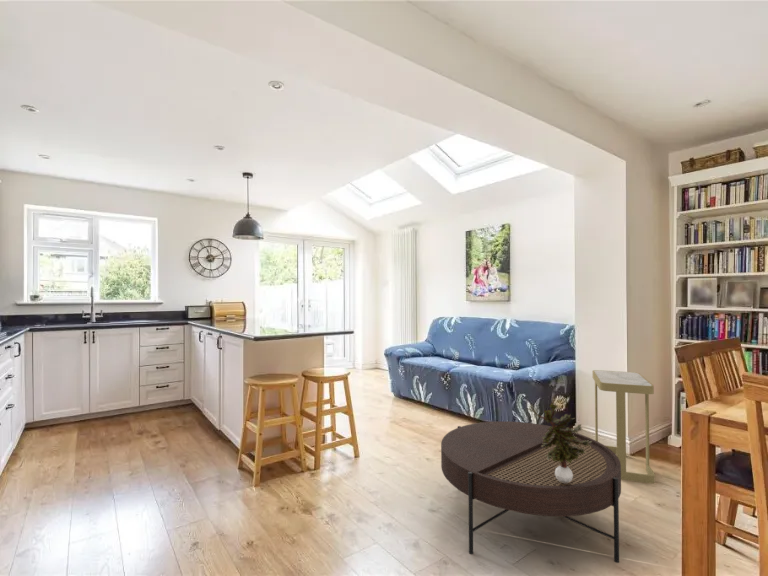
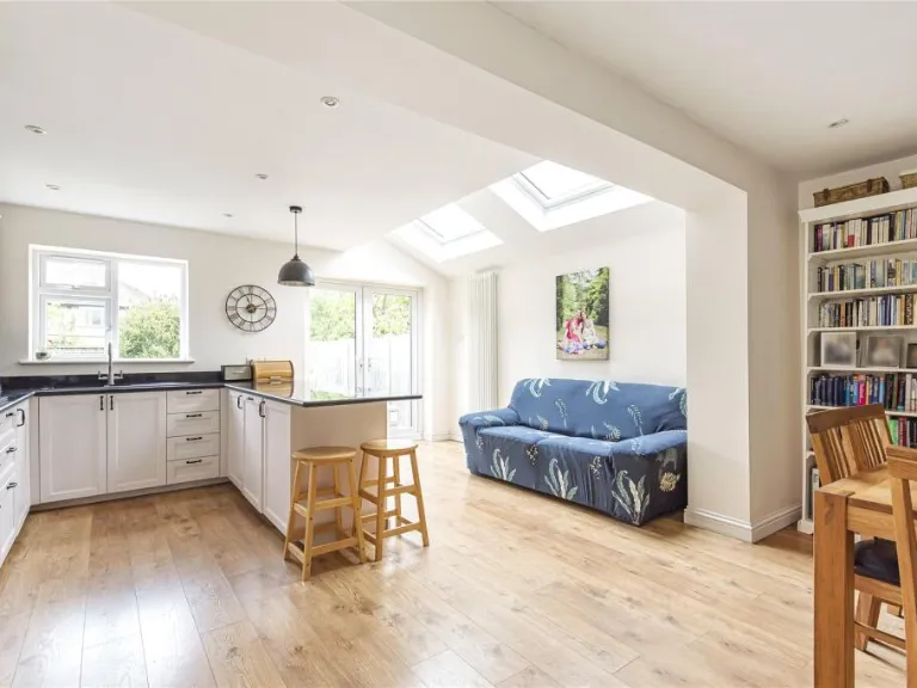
- potted plant (556, 436)
- coffee table (525, 483)
- side table (621, 421)
